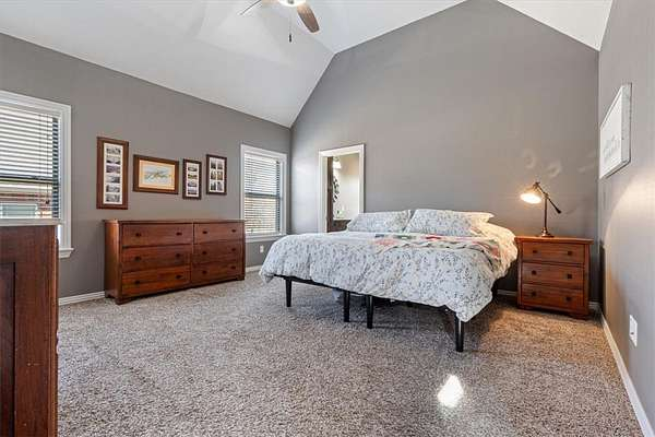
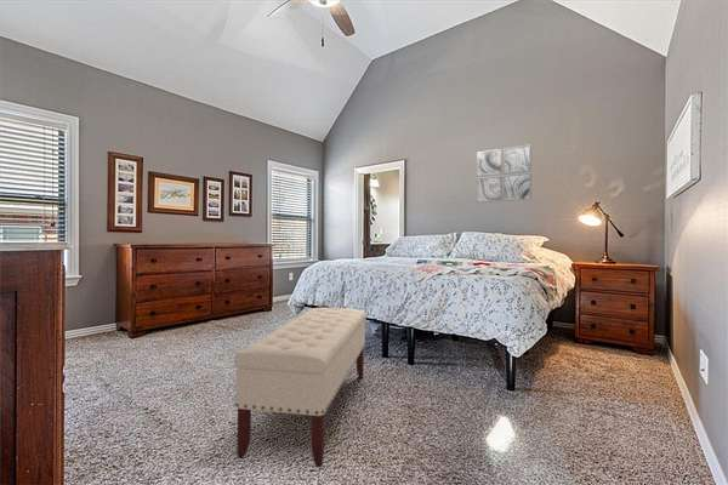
+ bench (314, 366)
+ wall art (504, 173)
